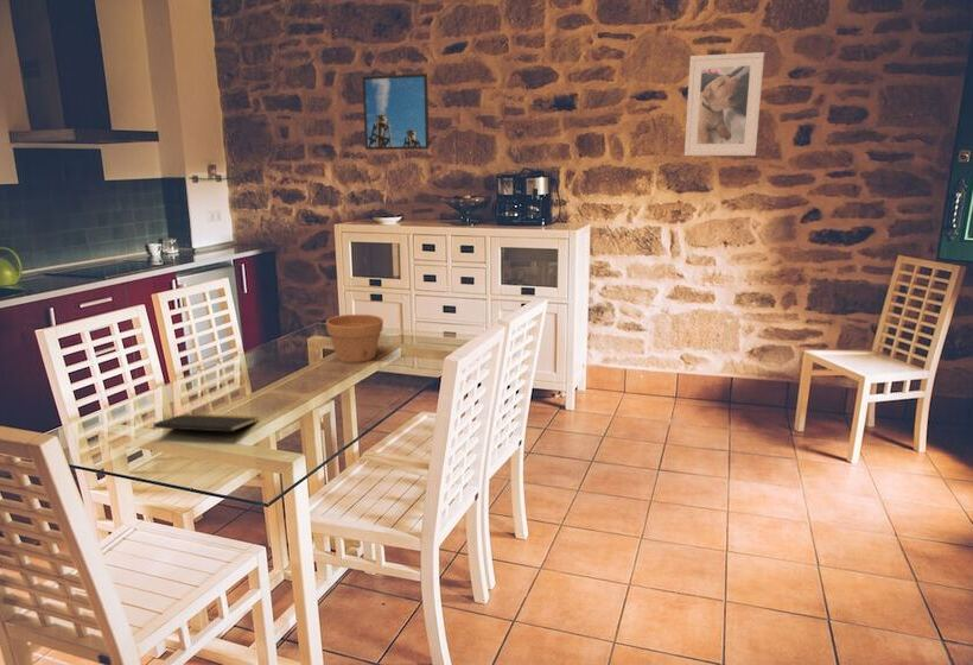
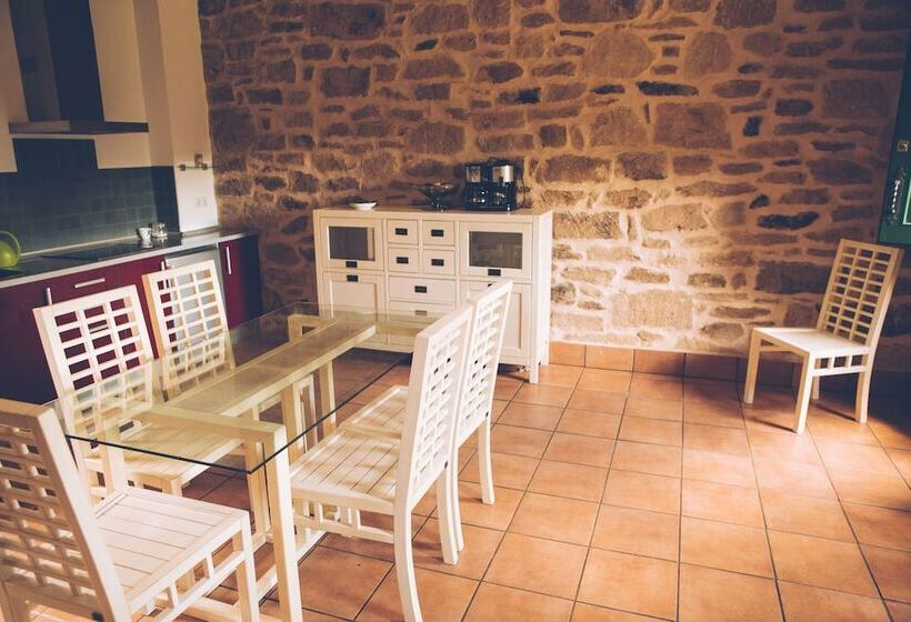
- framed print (723, 106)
- notepad (206, 422)
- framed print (395, 112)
- flower pot (355, 338)
